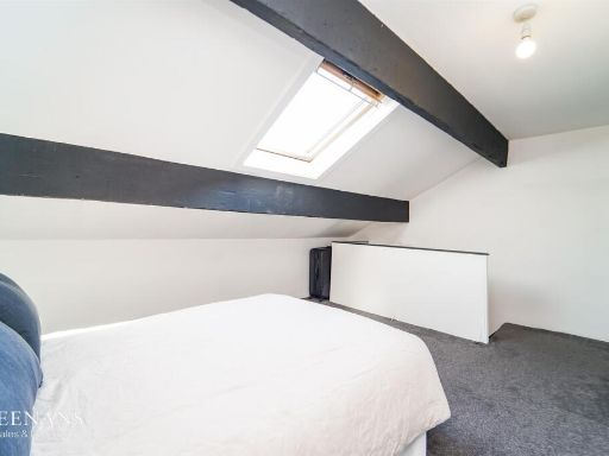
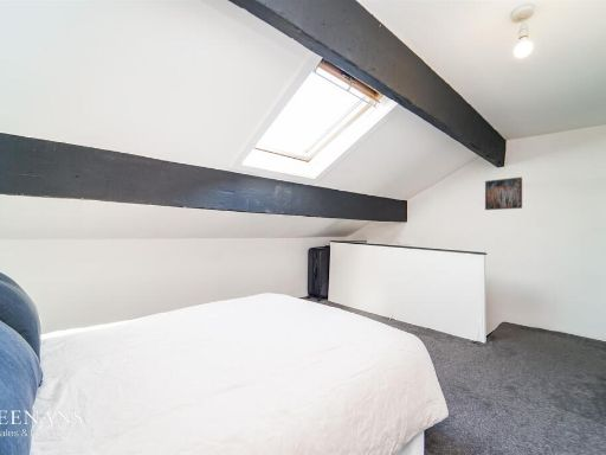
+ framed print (502, 193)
